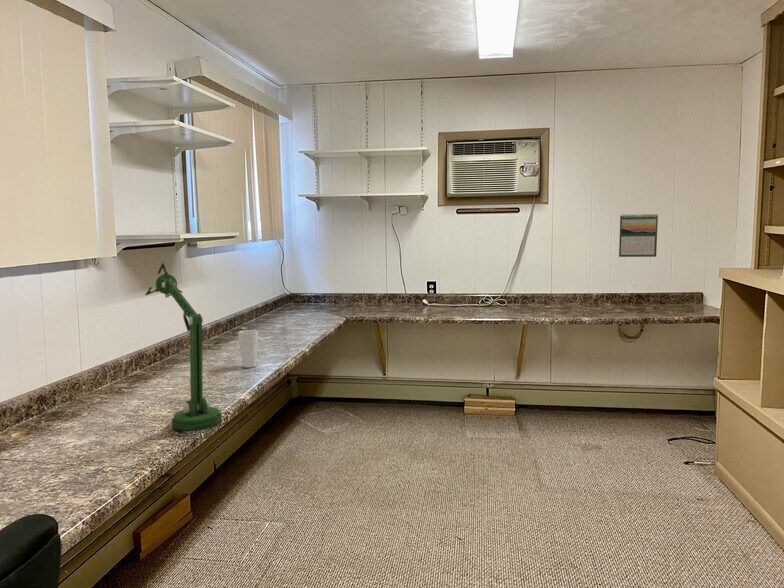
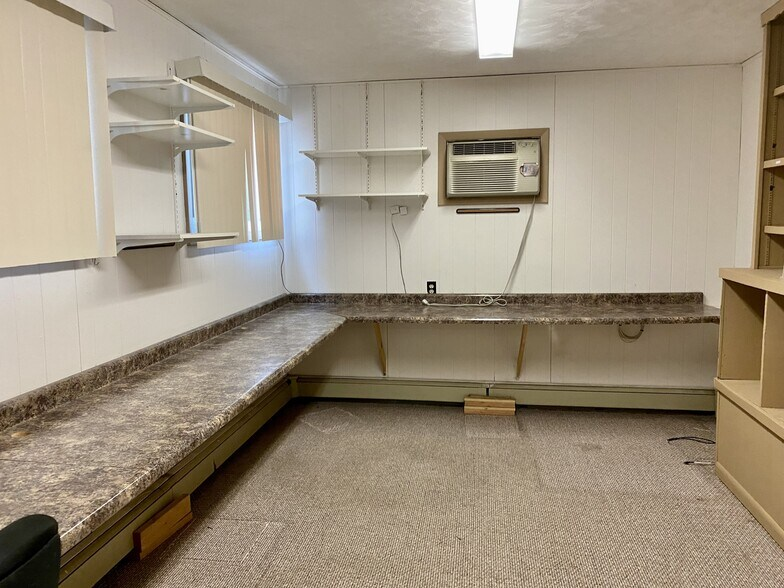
- cup (248, 348)
- calendar (638, 235)
- desk lamp (190, 339)
